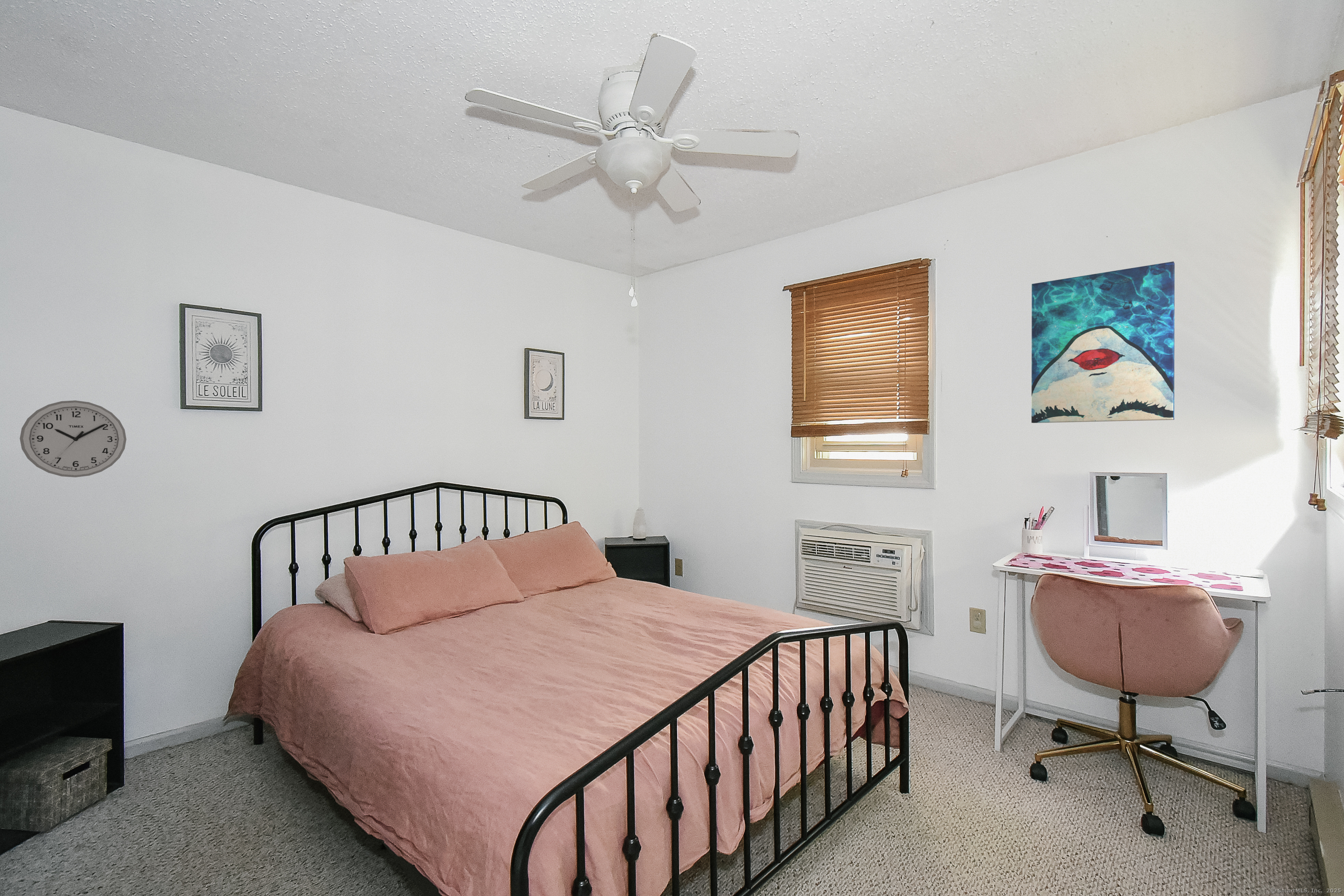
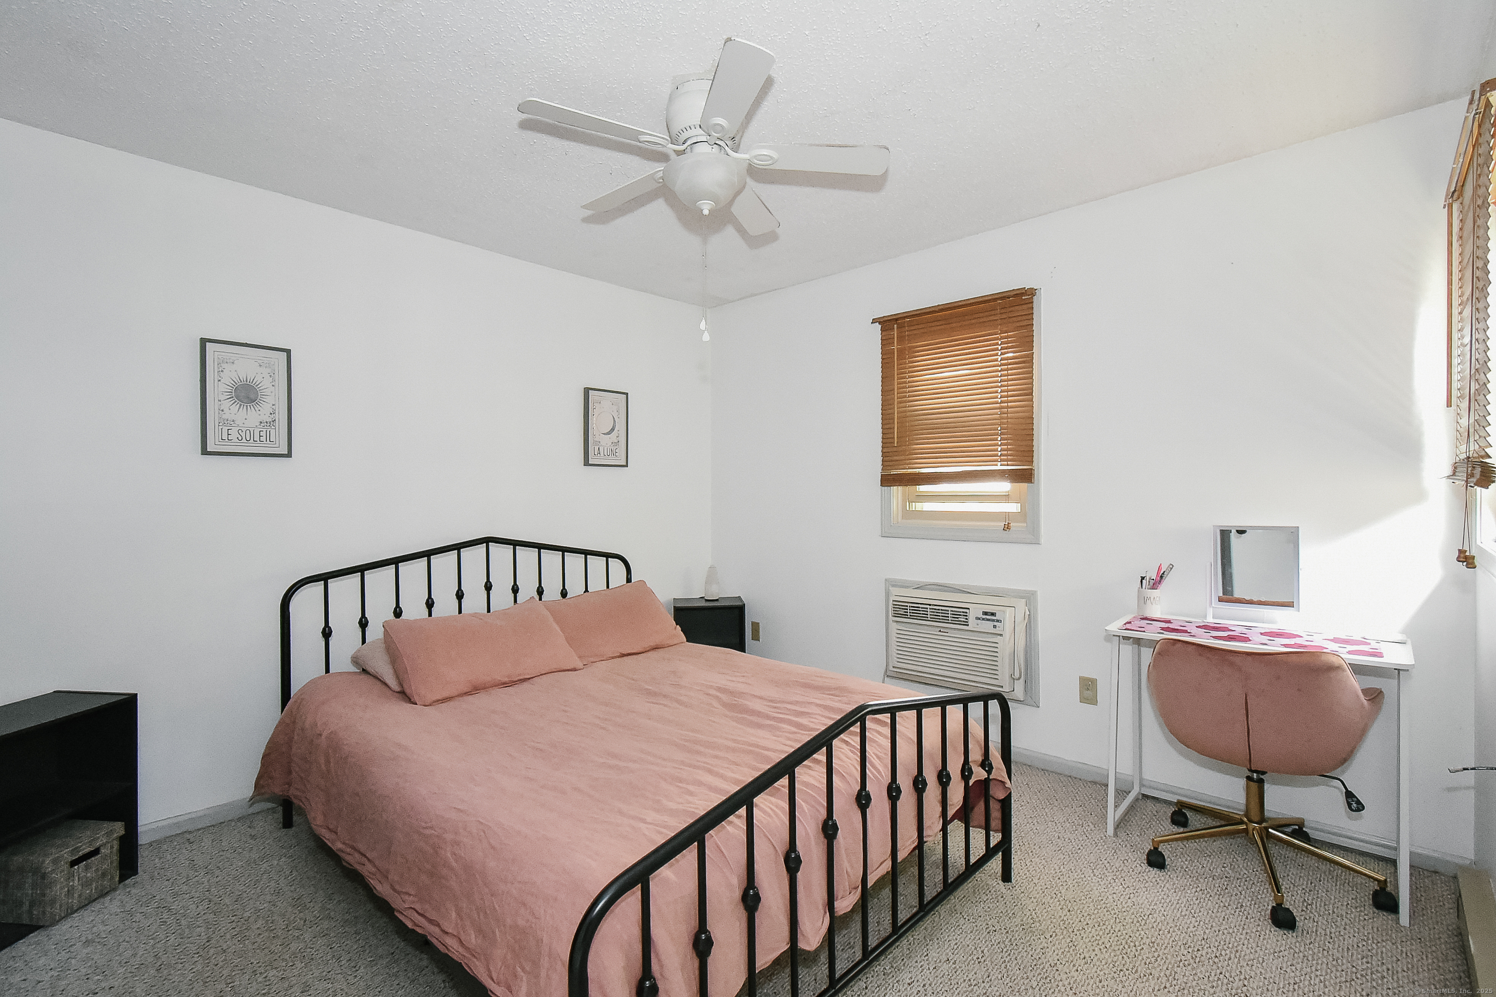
- wall clock (75, 439)
- wall art (1099, 348)
